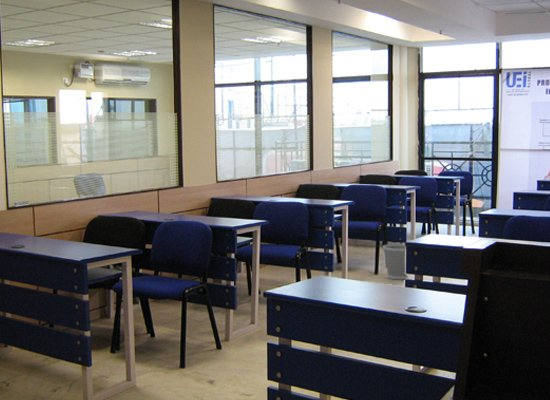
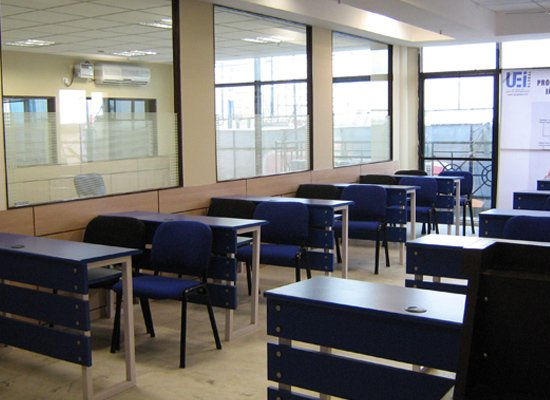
- wastebasket (398, 261)
